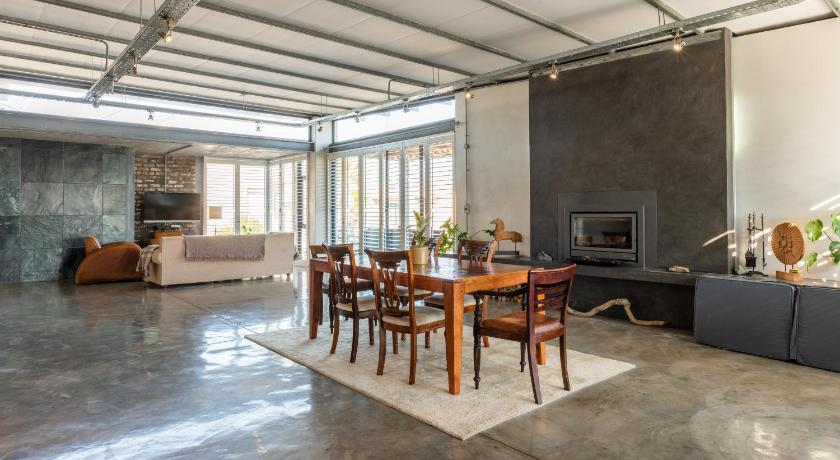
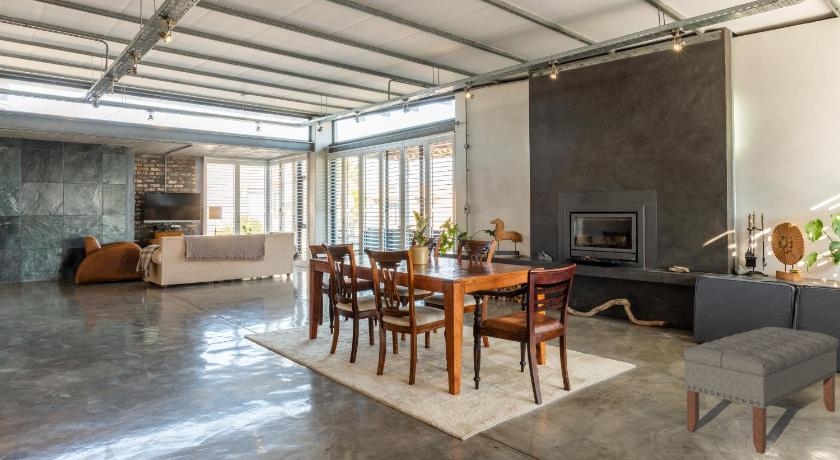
+ bench (764, 379)
